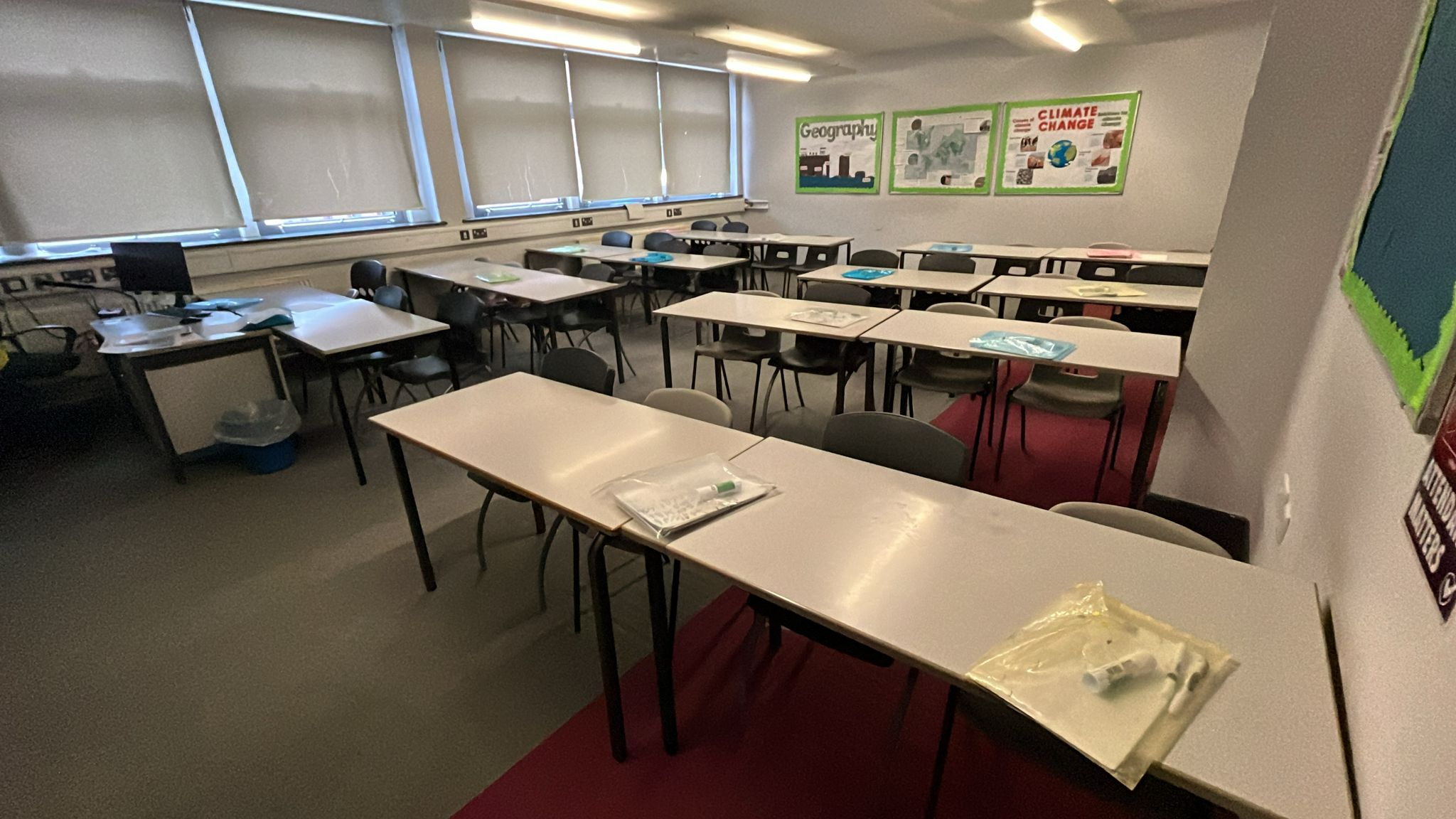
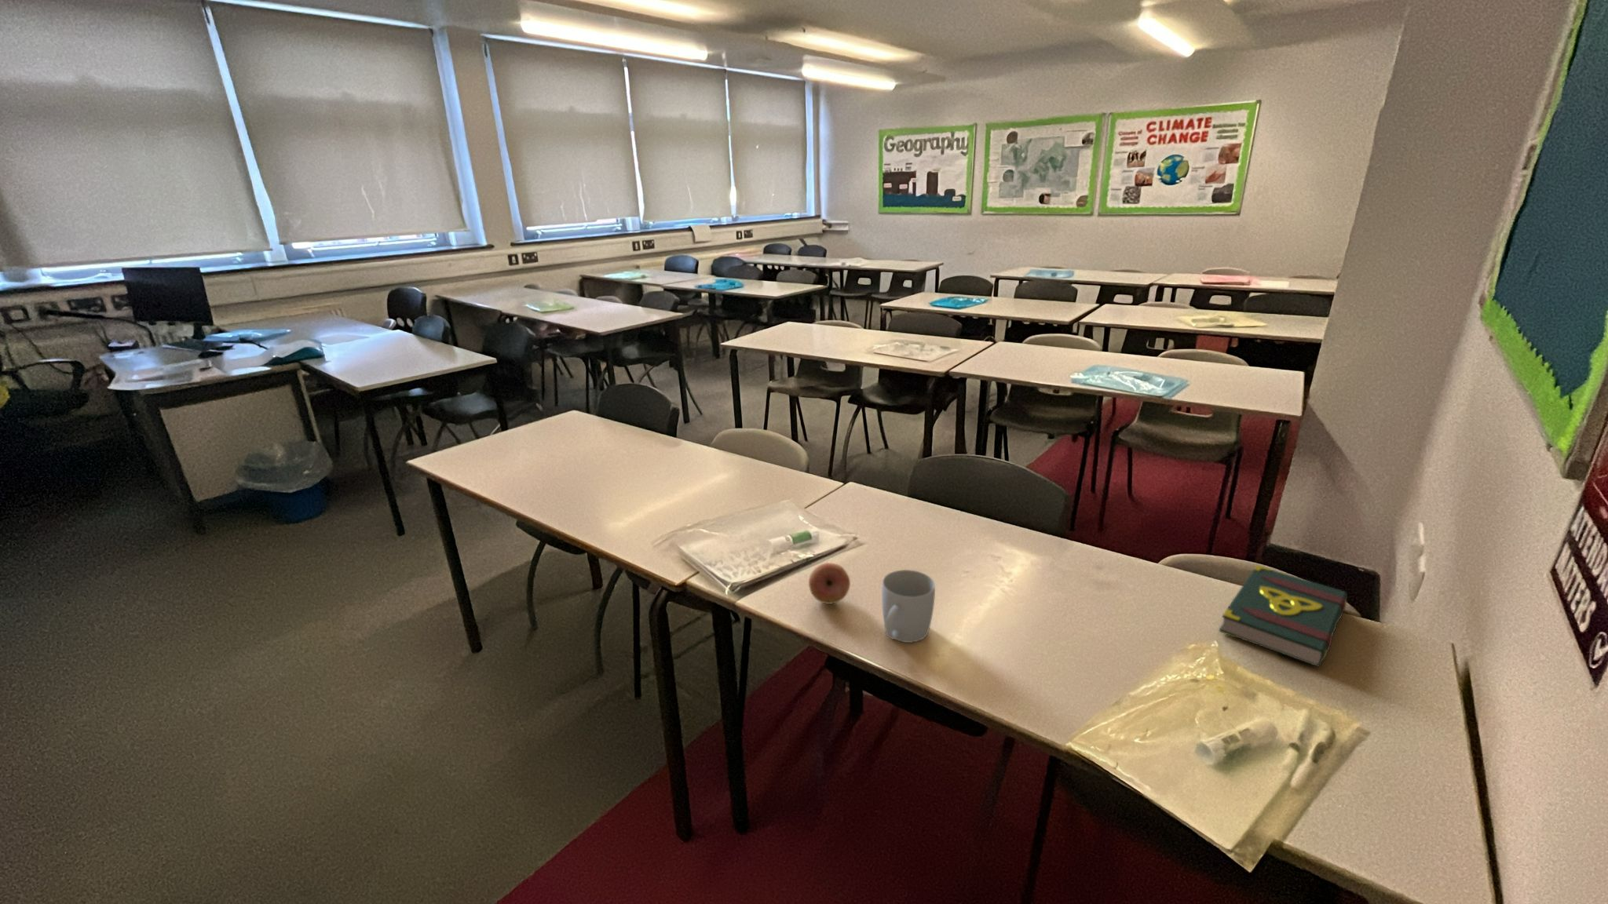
+ mug (903, 613)
+ fruit (829, 583)
+ book (1286, 611)
